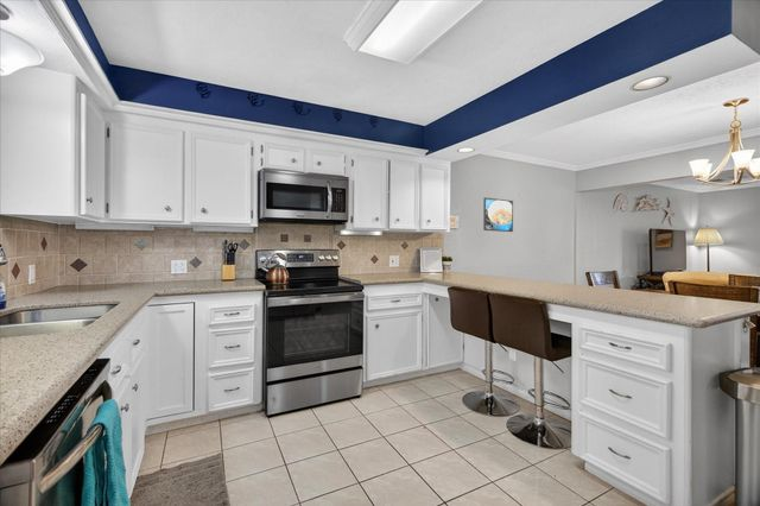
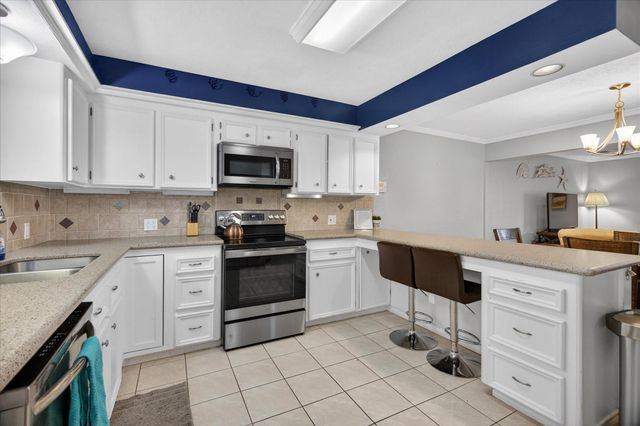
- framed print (499, 215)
